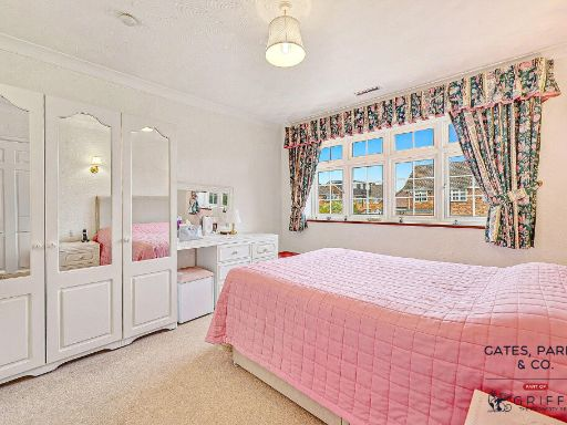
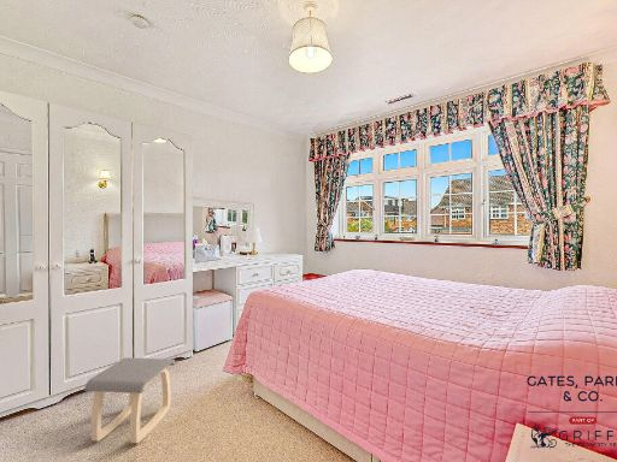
+ stool (134, 397)
